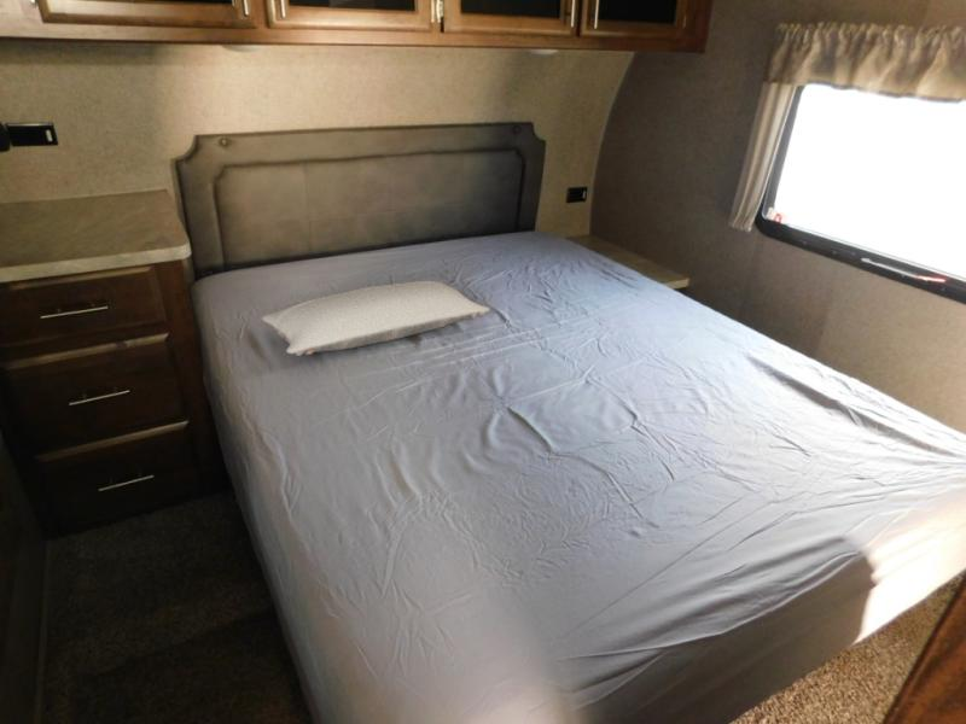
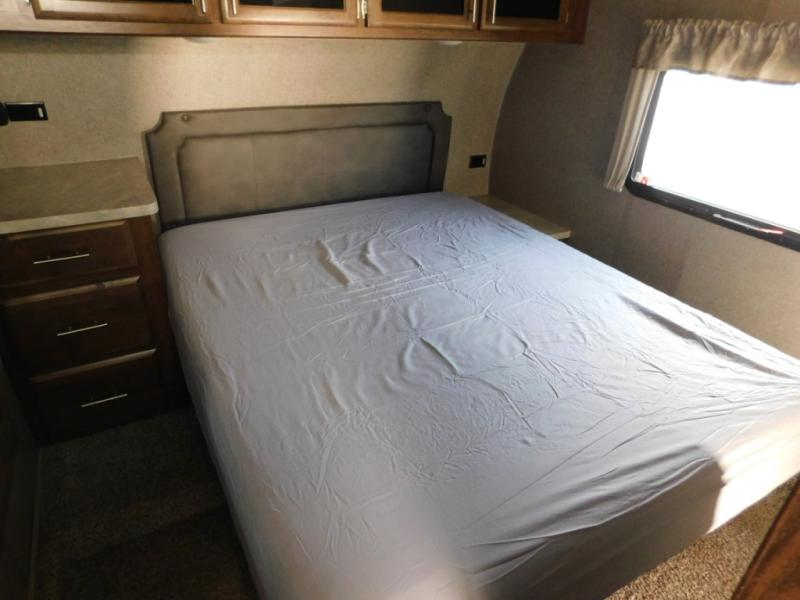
- pillow (377, 313)
